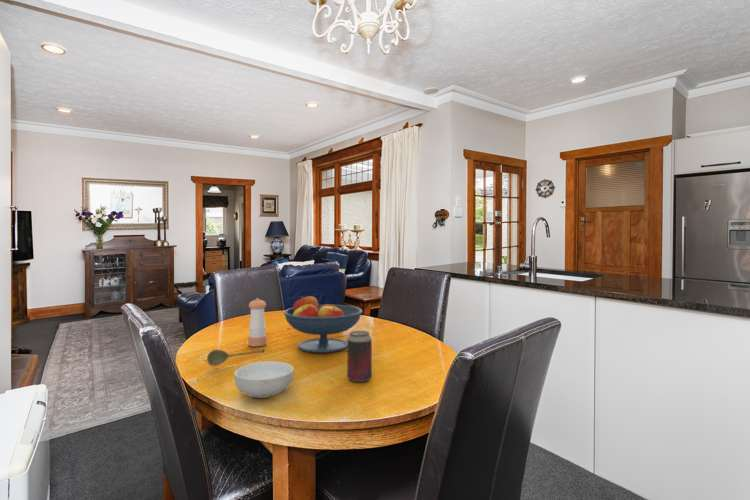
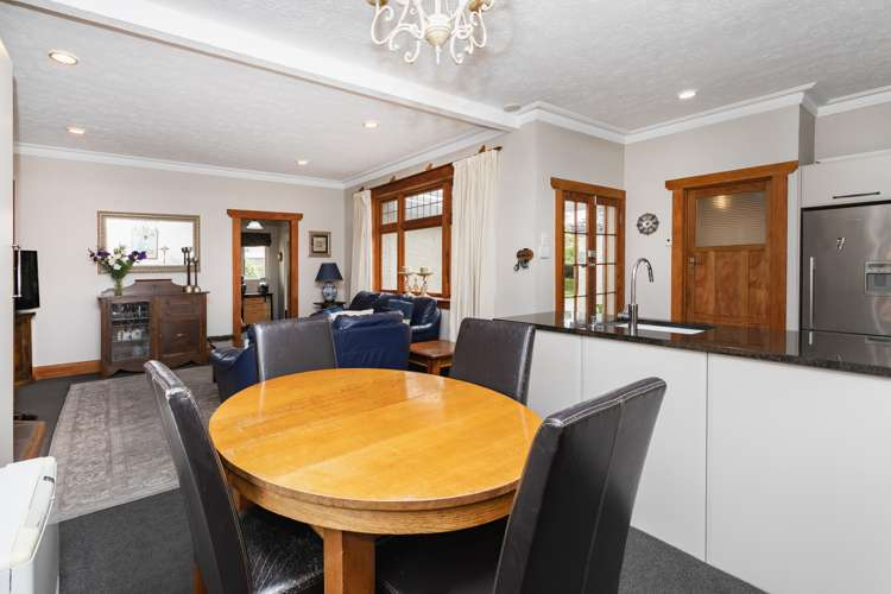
- beverage can (359, 355)
- pepper shaker (257, 321)
- cereal bowl (264, 381)
- fruit bowl (323, 321)
- soupspoon (236, 354)
